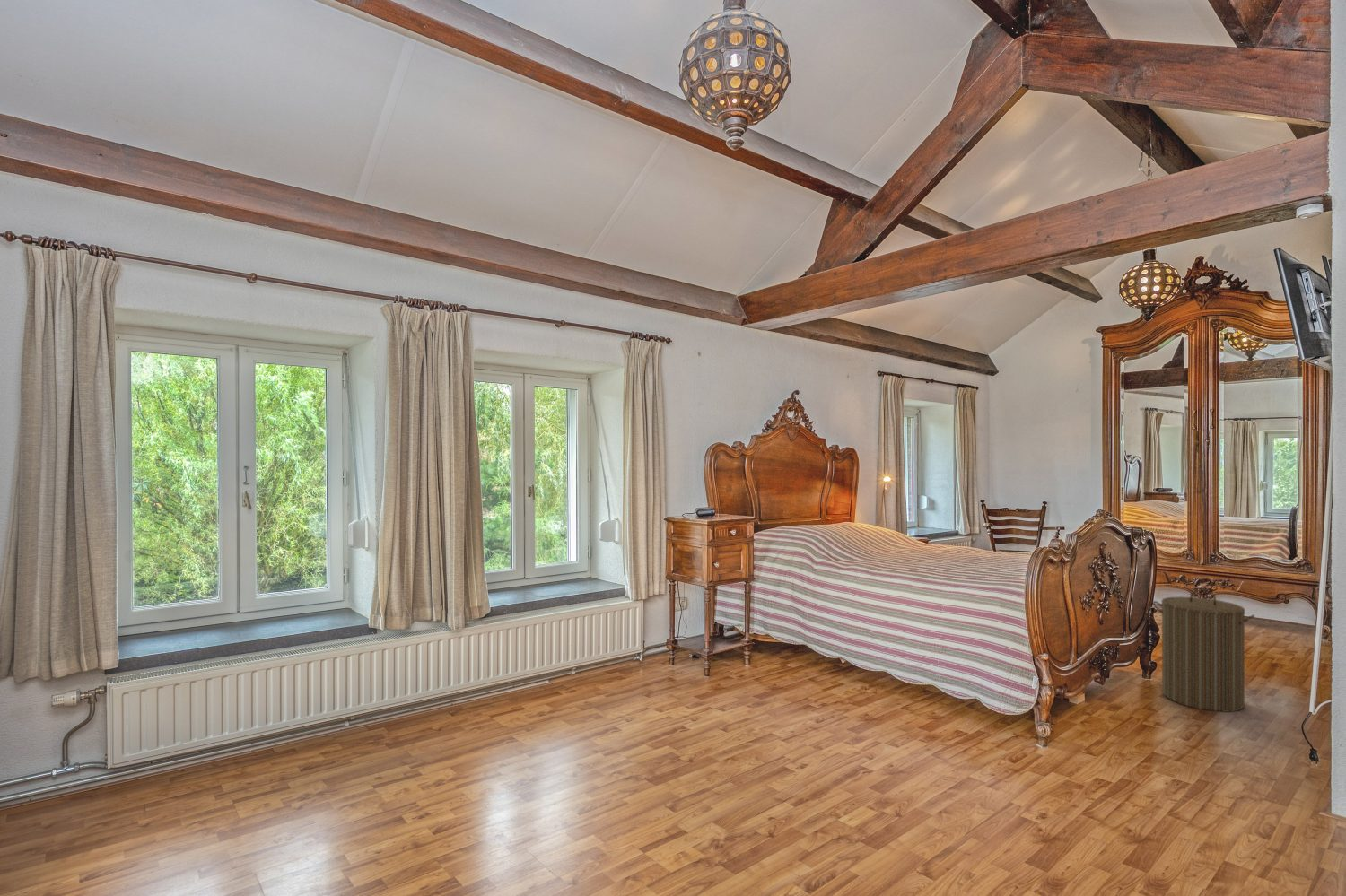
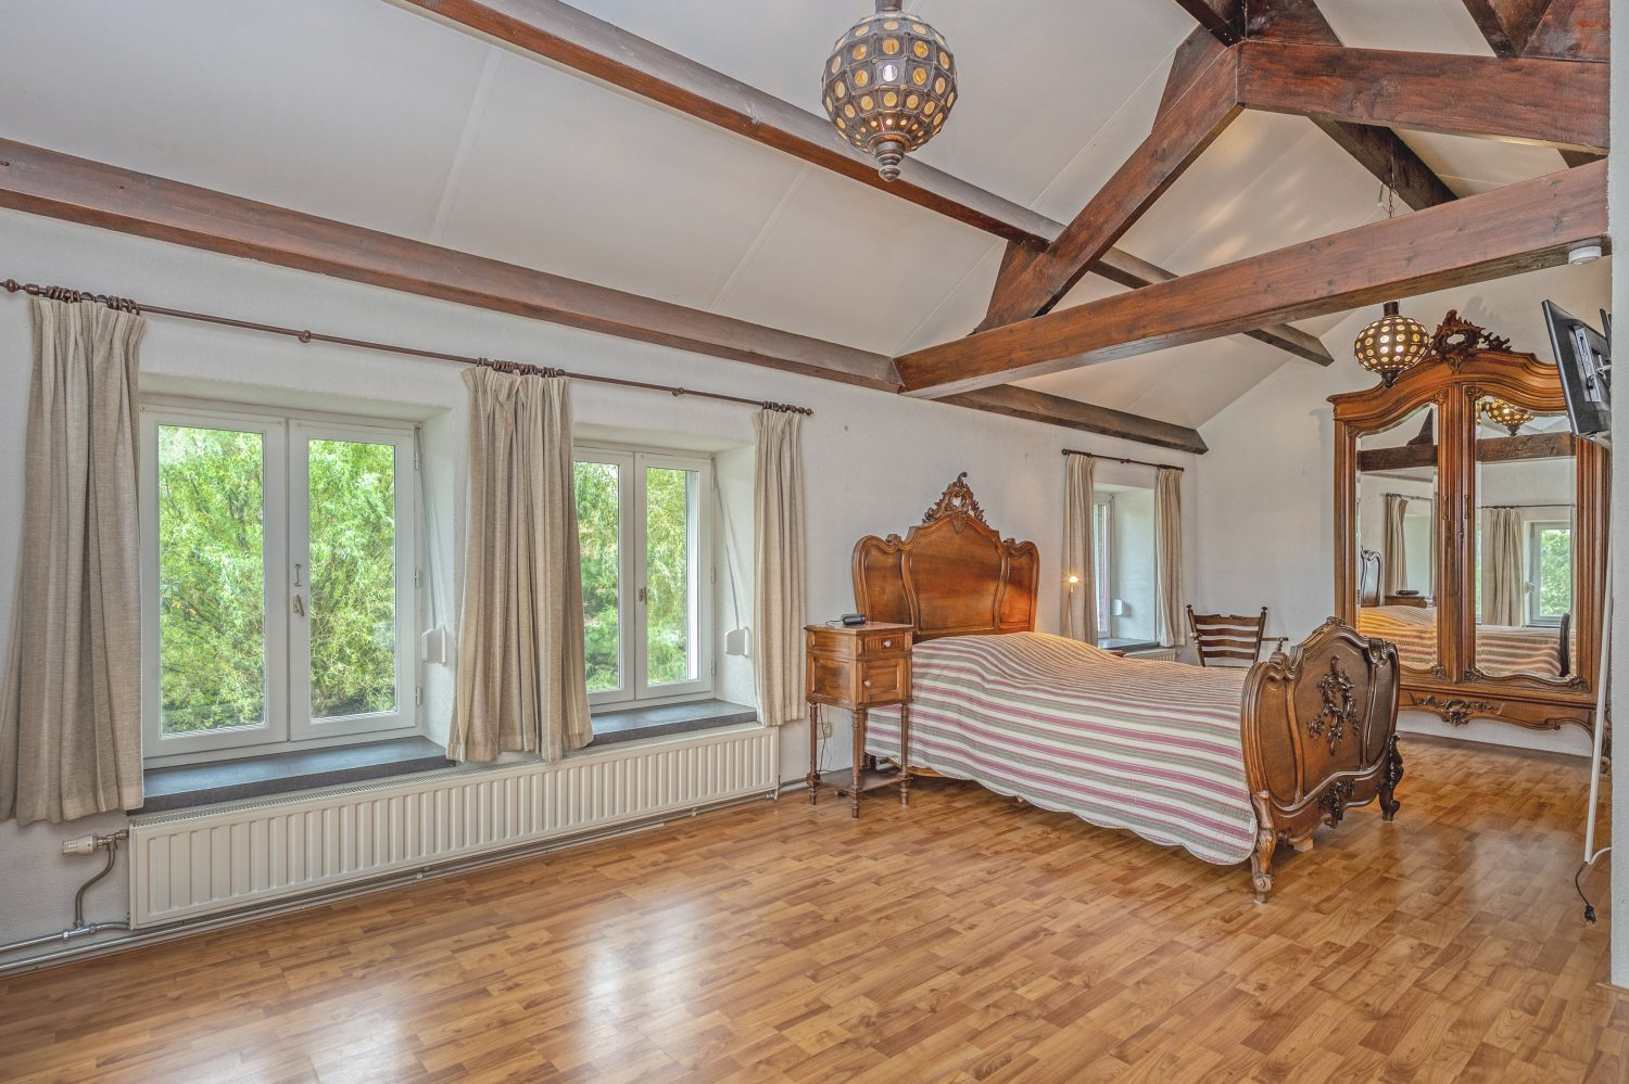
- laundry hamper (1202, 644)
